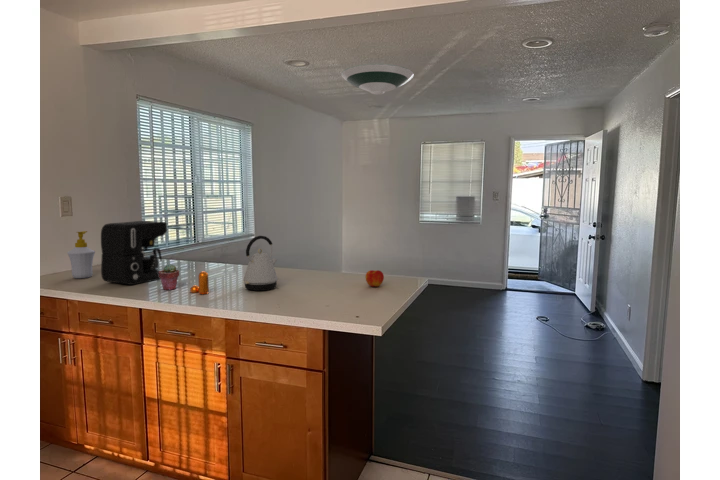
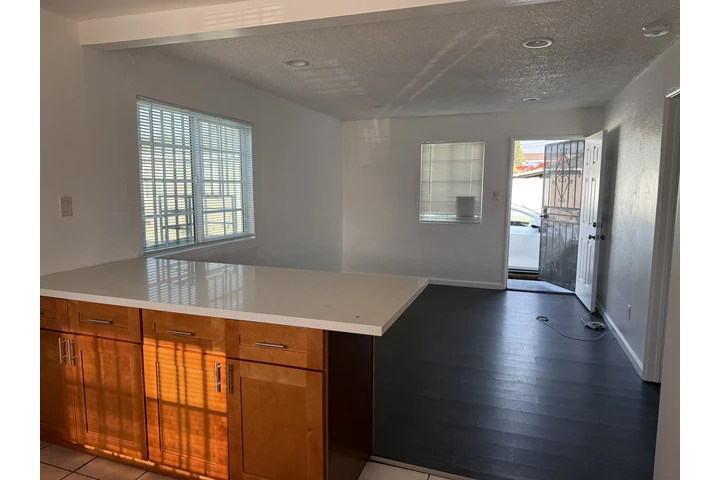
- potted succulent (169, 276)
- kettle (261, 262)
- apple (374, 278)
- coffee maker (138, 251)
- soap bottle (81, 254)
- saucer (377, 84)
- pepper shaker (199, 281)
